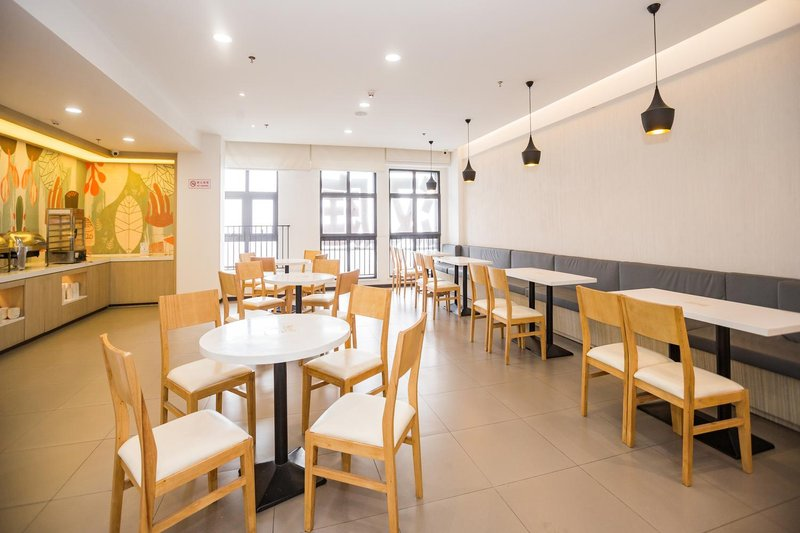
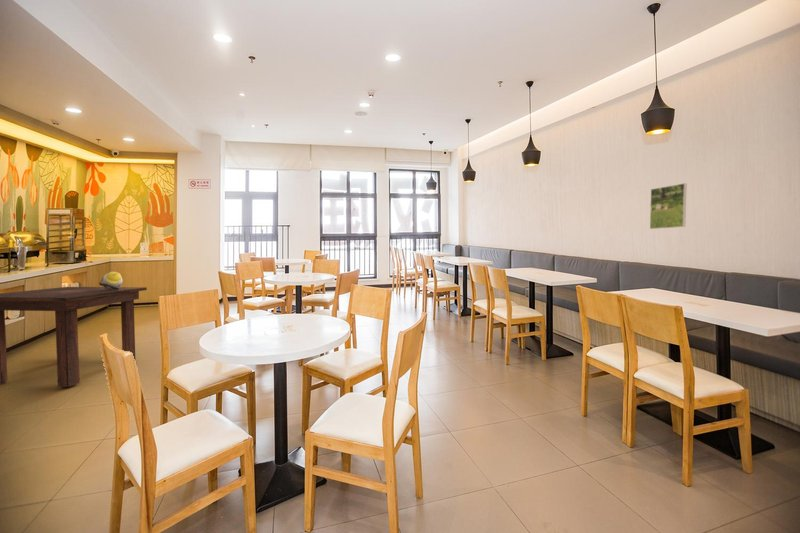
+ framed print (667, 207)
+ dining table (68, 331)
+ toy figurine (111, 280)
